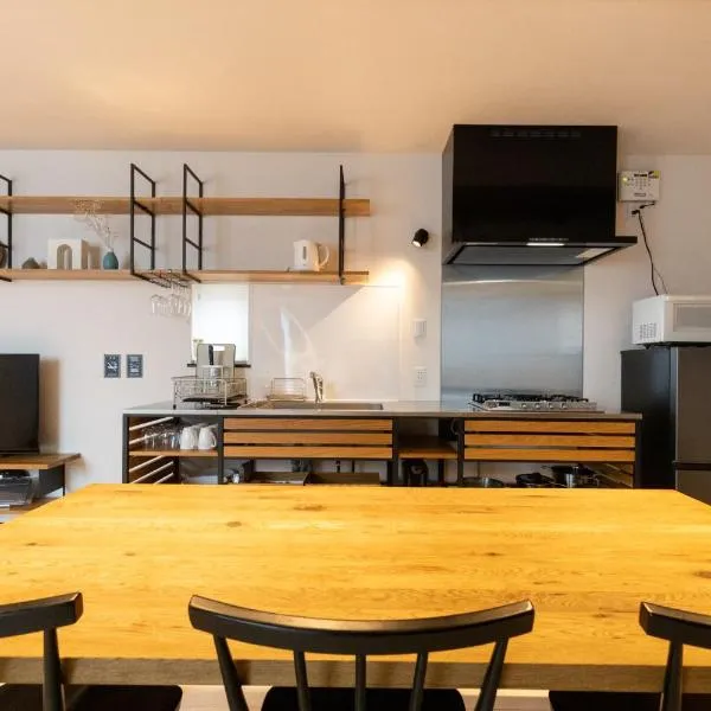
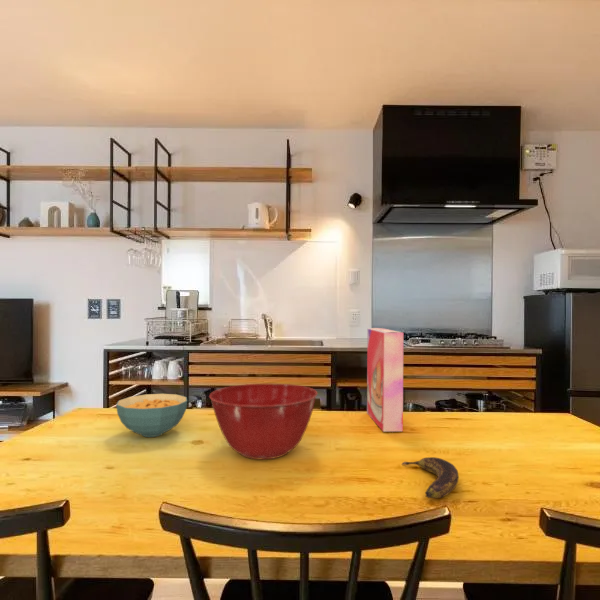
+ cereal bowl (152, 417)
+ mixing bowl (263, 421)
+ cereal box (383, 375)
+ banana (433, 472)
